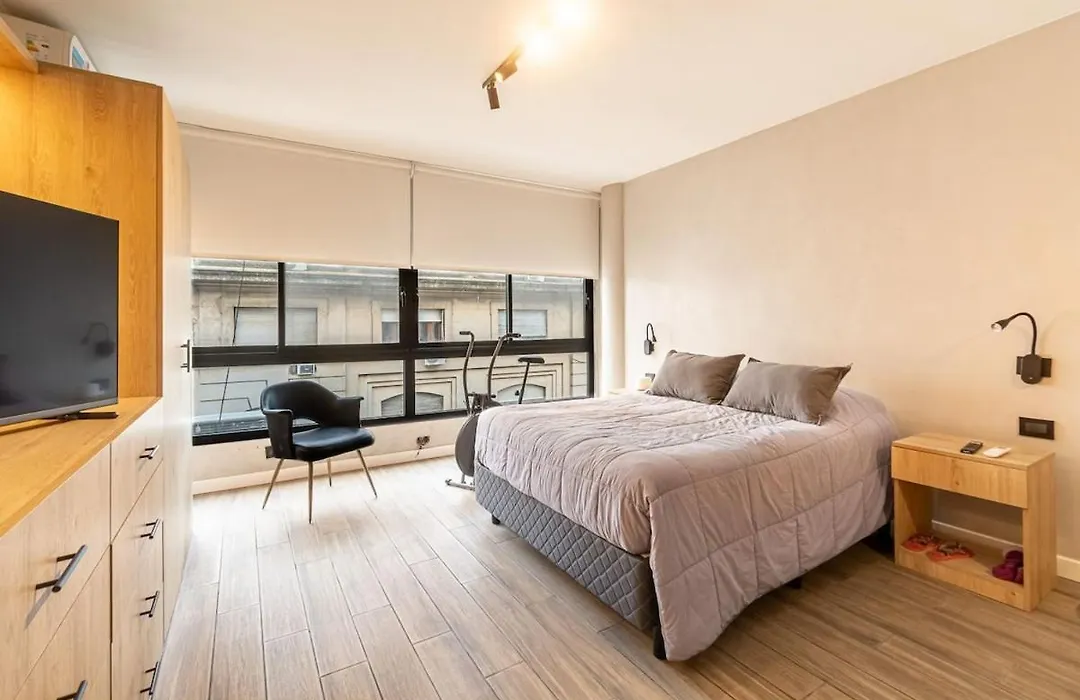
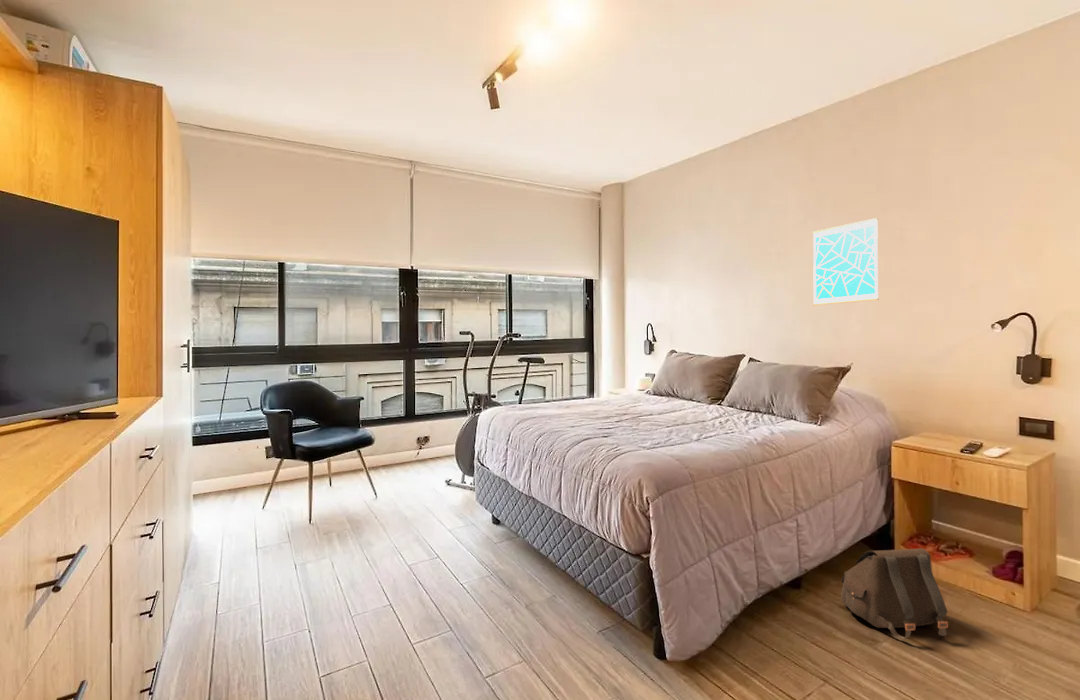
+ satchel (895, 584)
+ wall art (843, 264)
